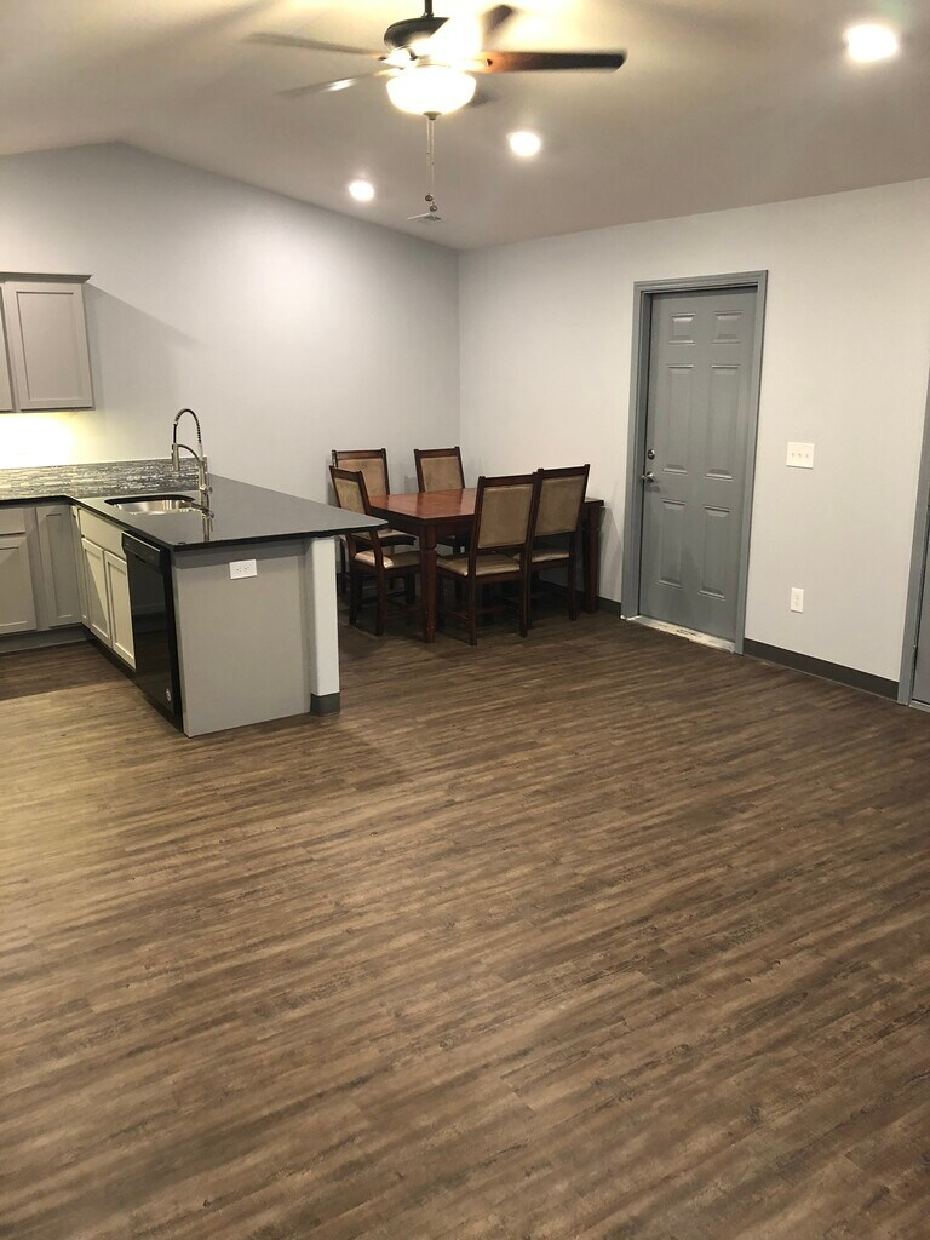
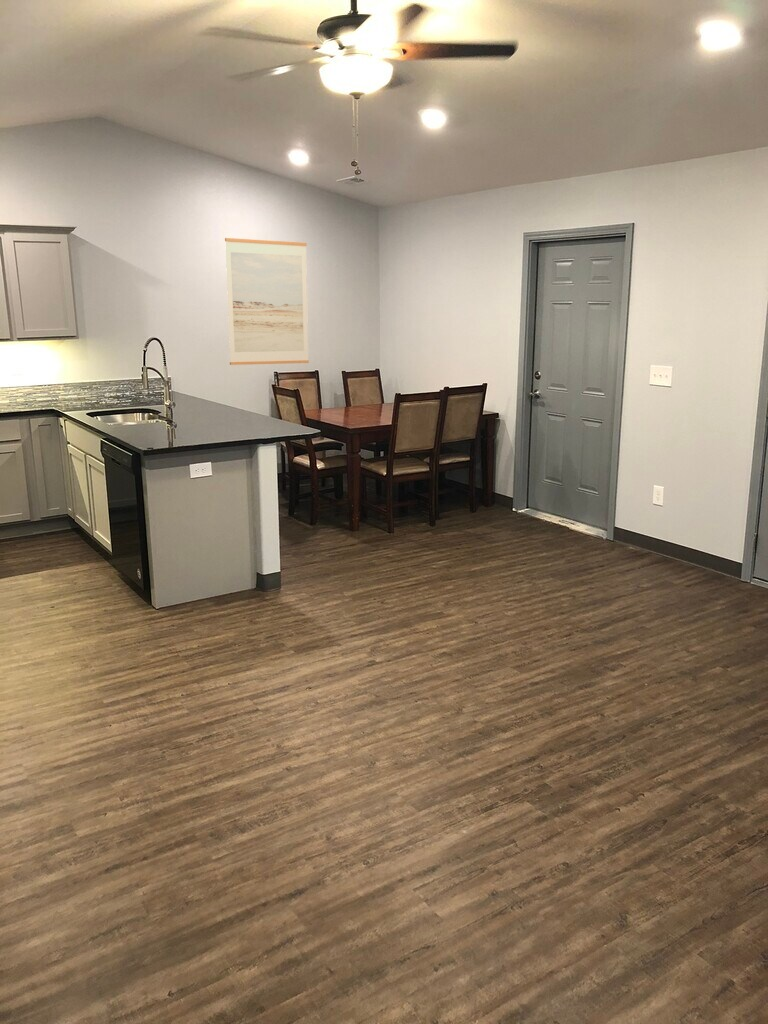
+ wall art (268, 303)
